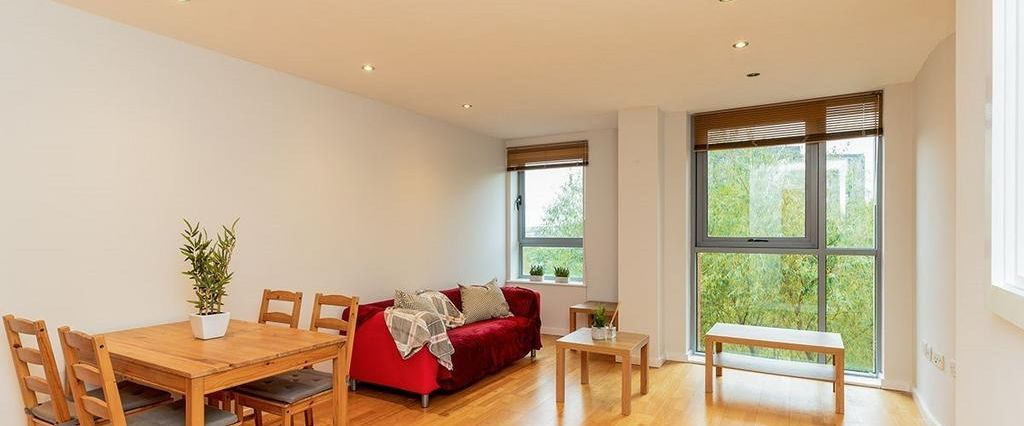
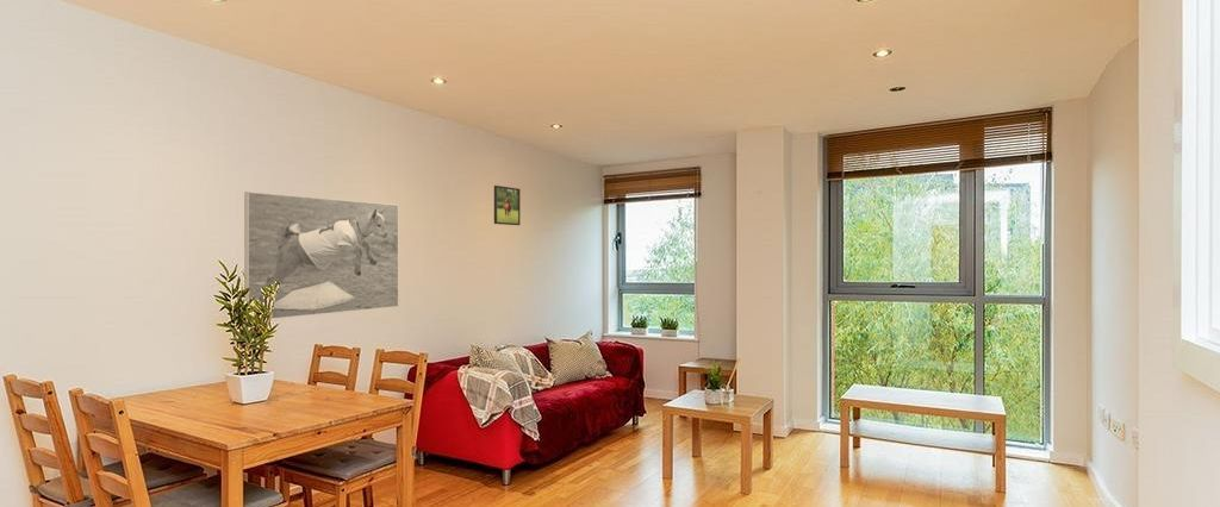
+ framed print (330, 256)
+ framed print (506, 206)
